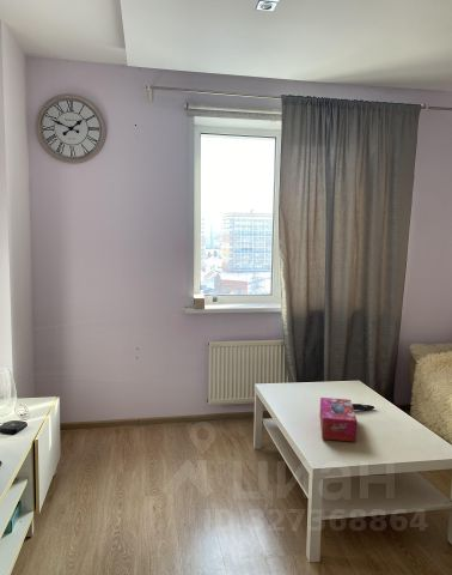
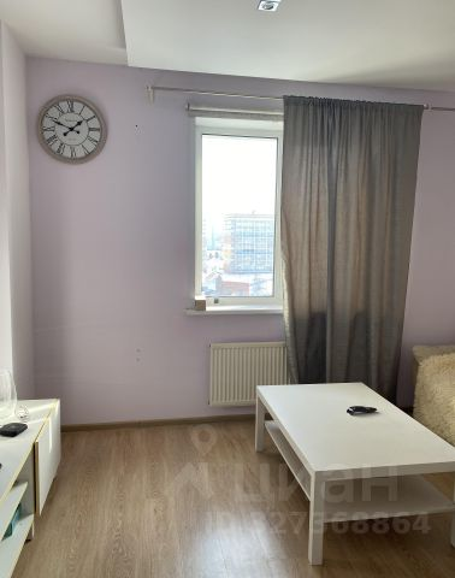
- tissue box (336, 418)
